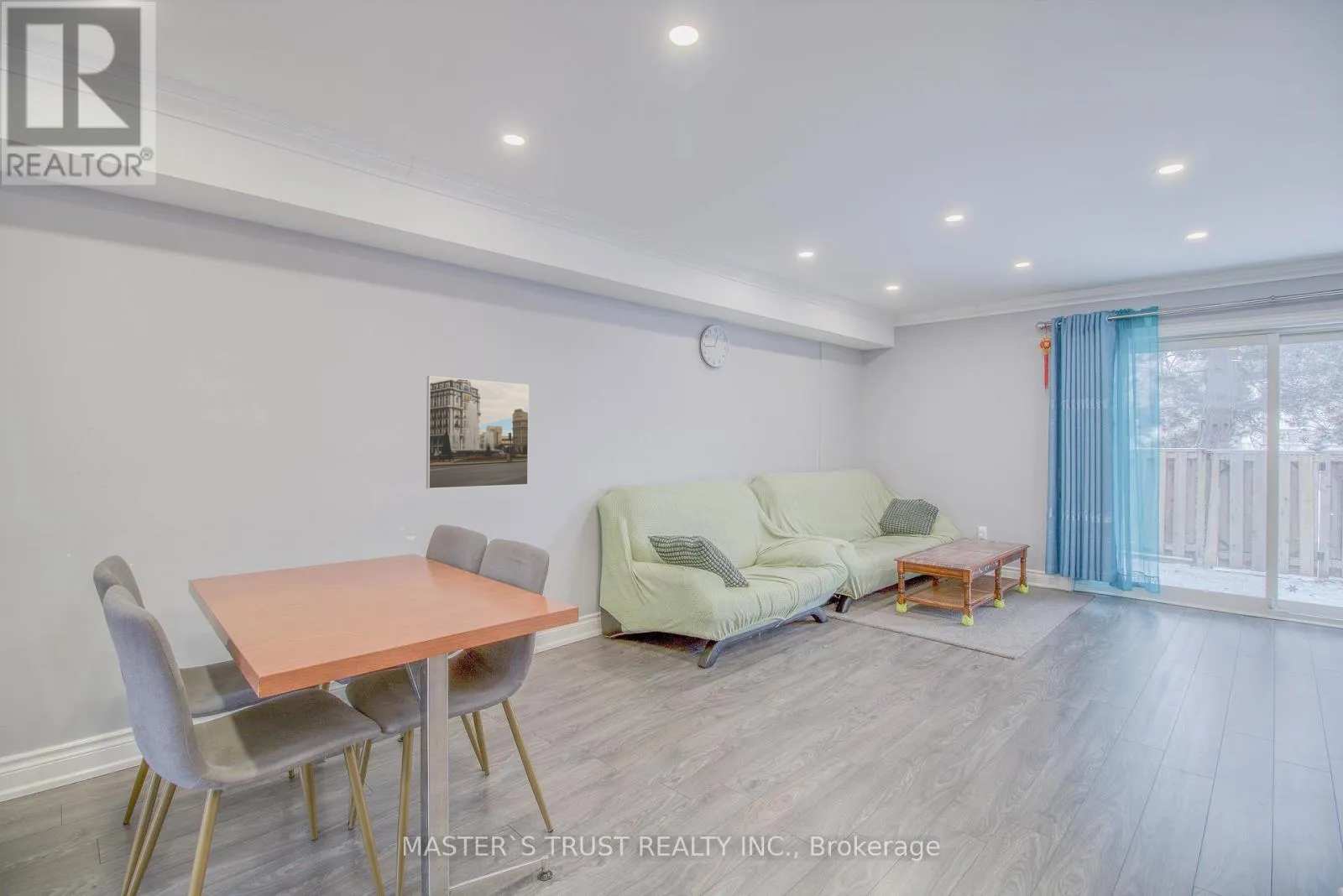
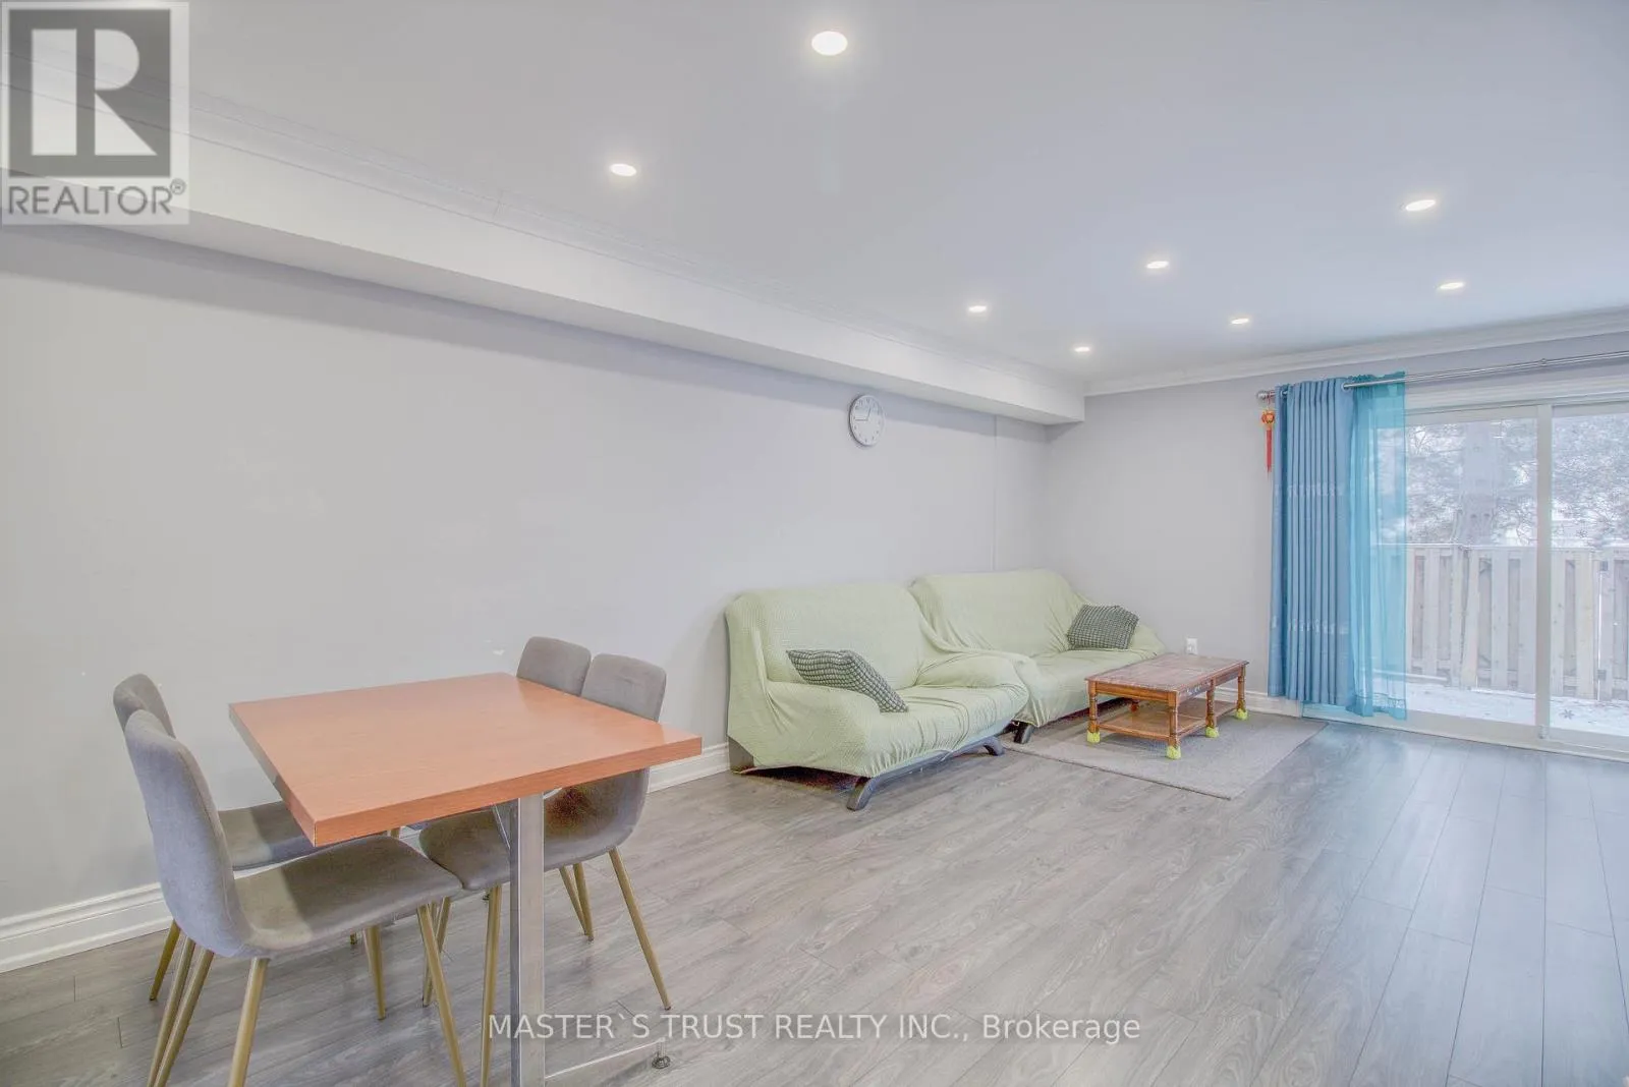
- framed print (480, 433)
